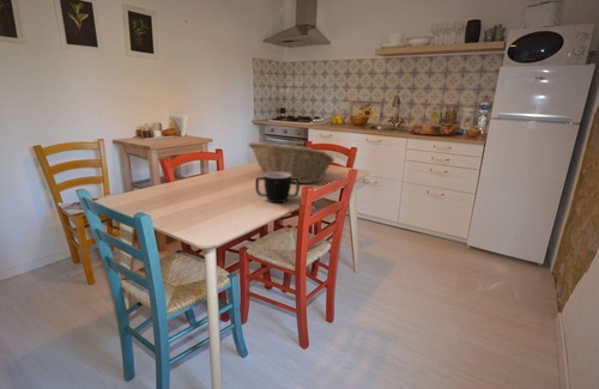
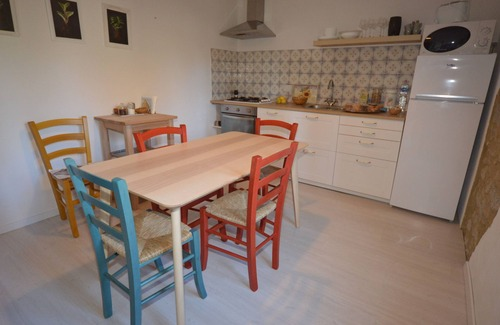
- mug (277, 187)
- fruit basket (290, 159)
